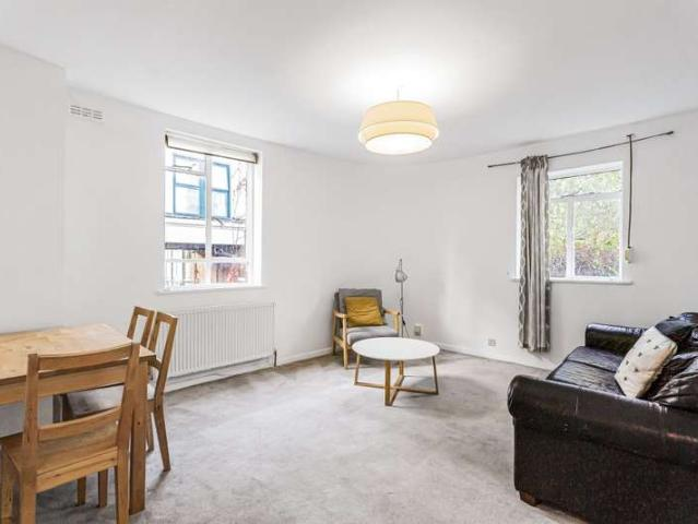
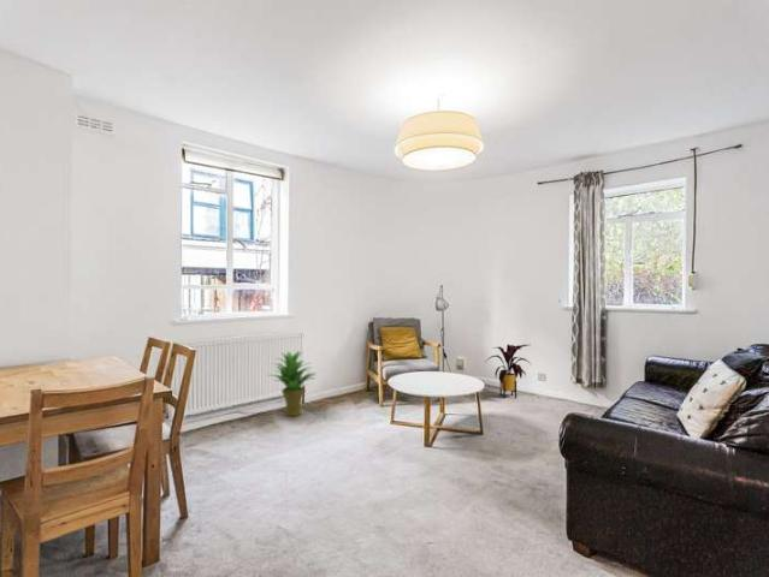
+ potted plant (292, 382)
+ house plant (508, 369)
